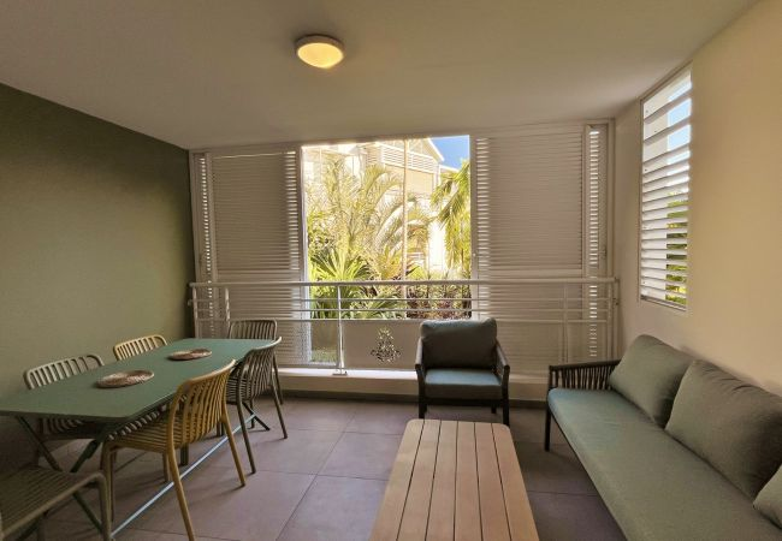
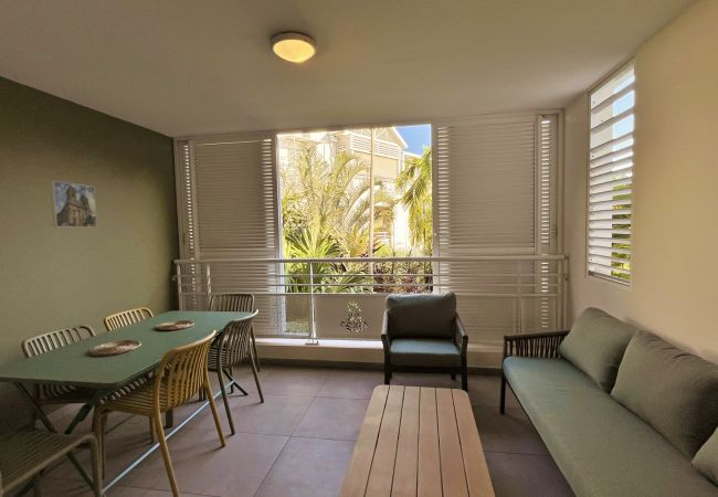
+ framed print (75, 205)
